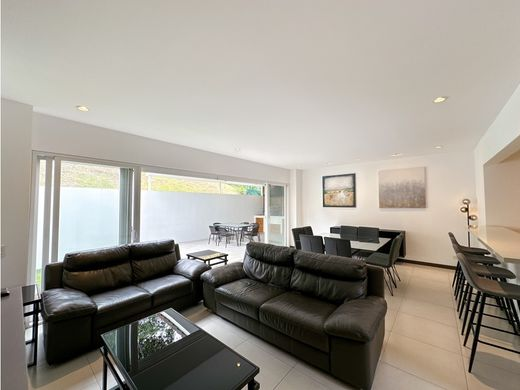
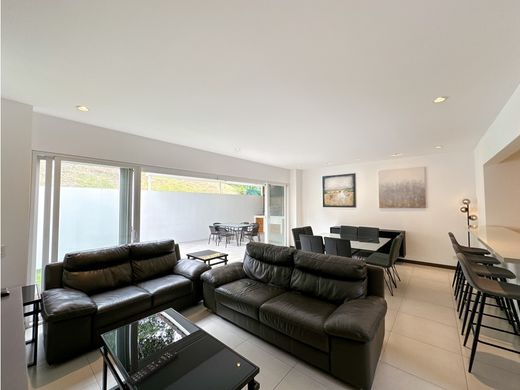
+ remote control (154, 365)
